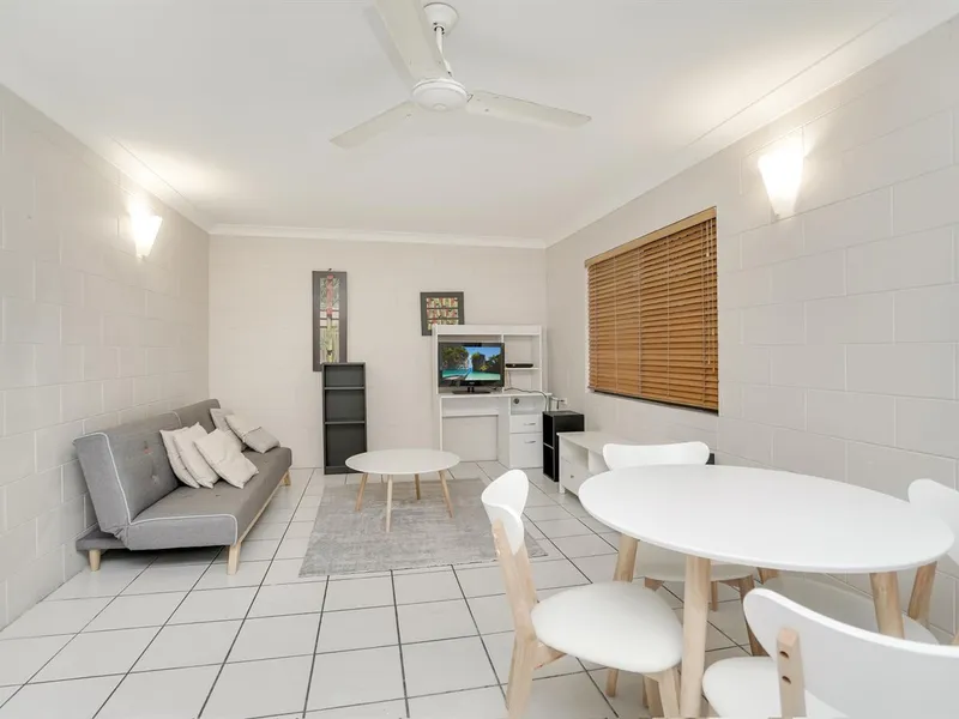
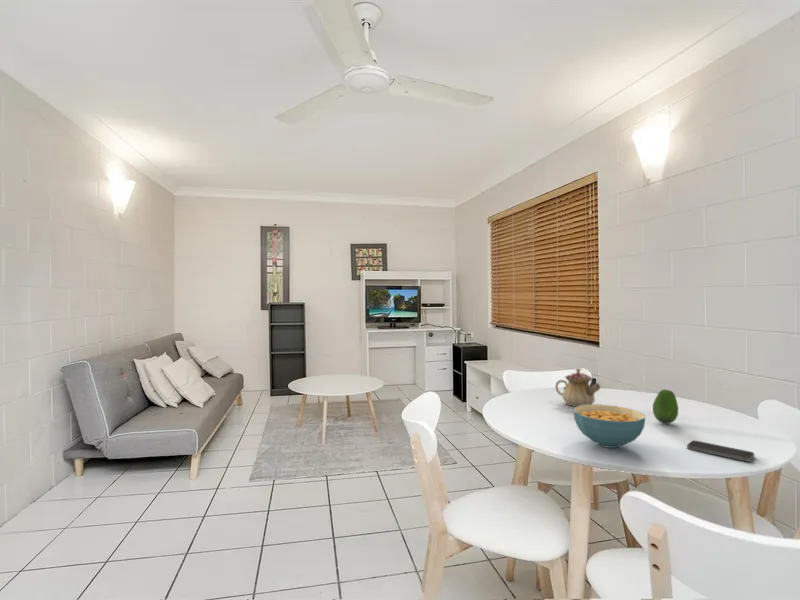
+ cereal bowl (608, 428)
+ smartphone (719, 450)
+ fruit (665, 406)
+ teapot (576, 385)
